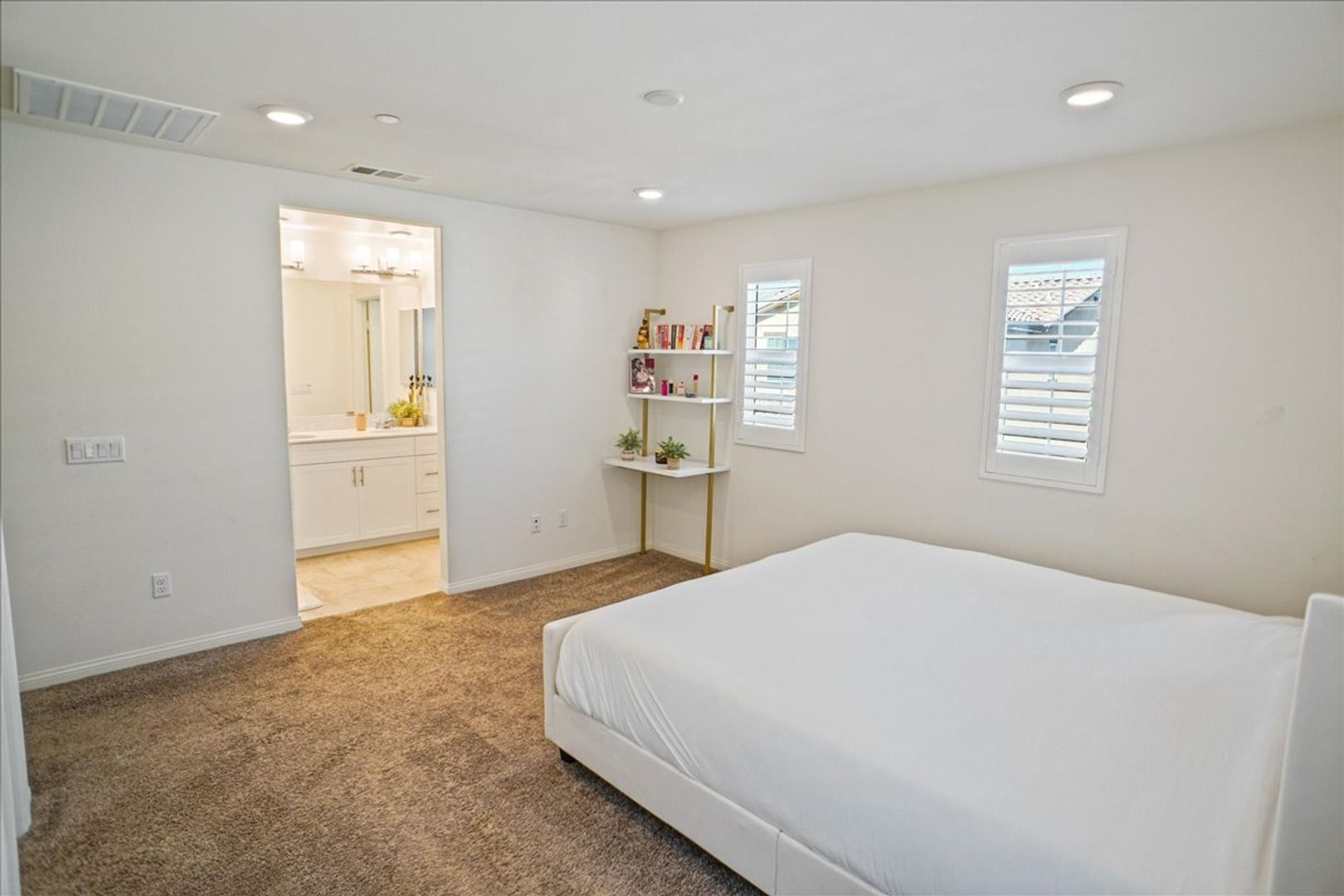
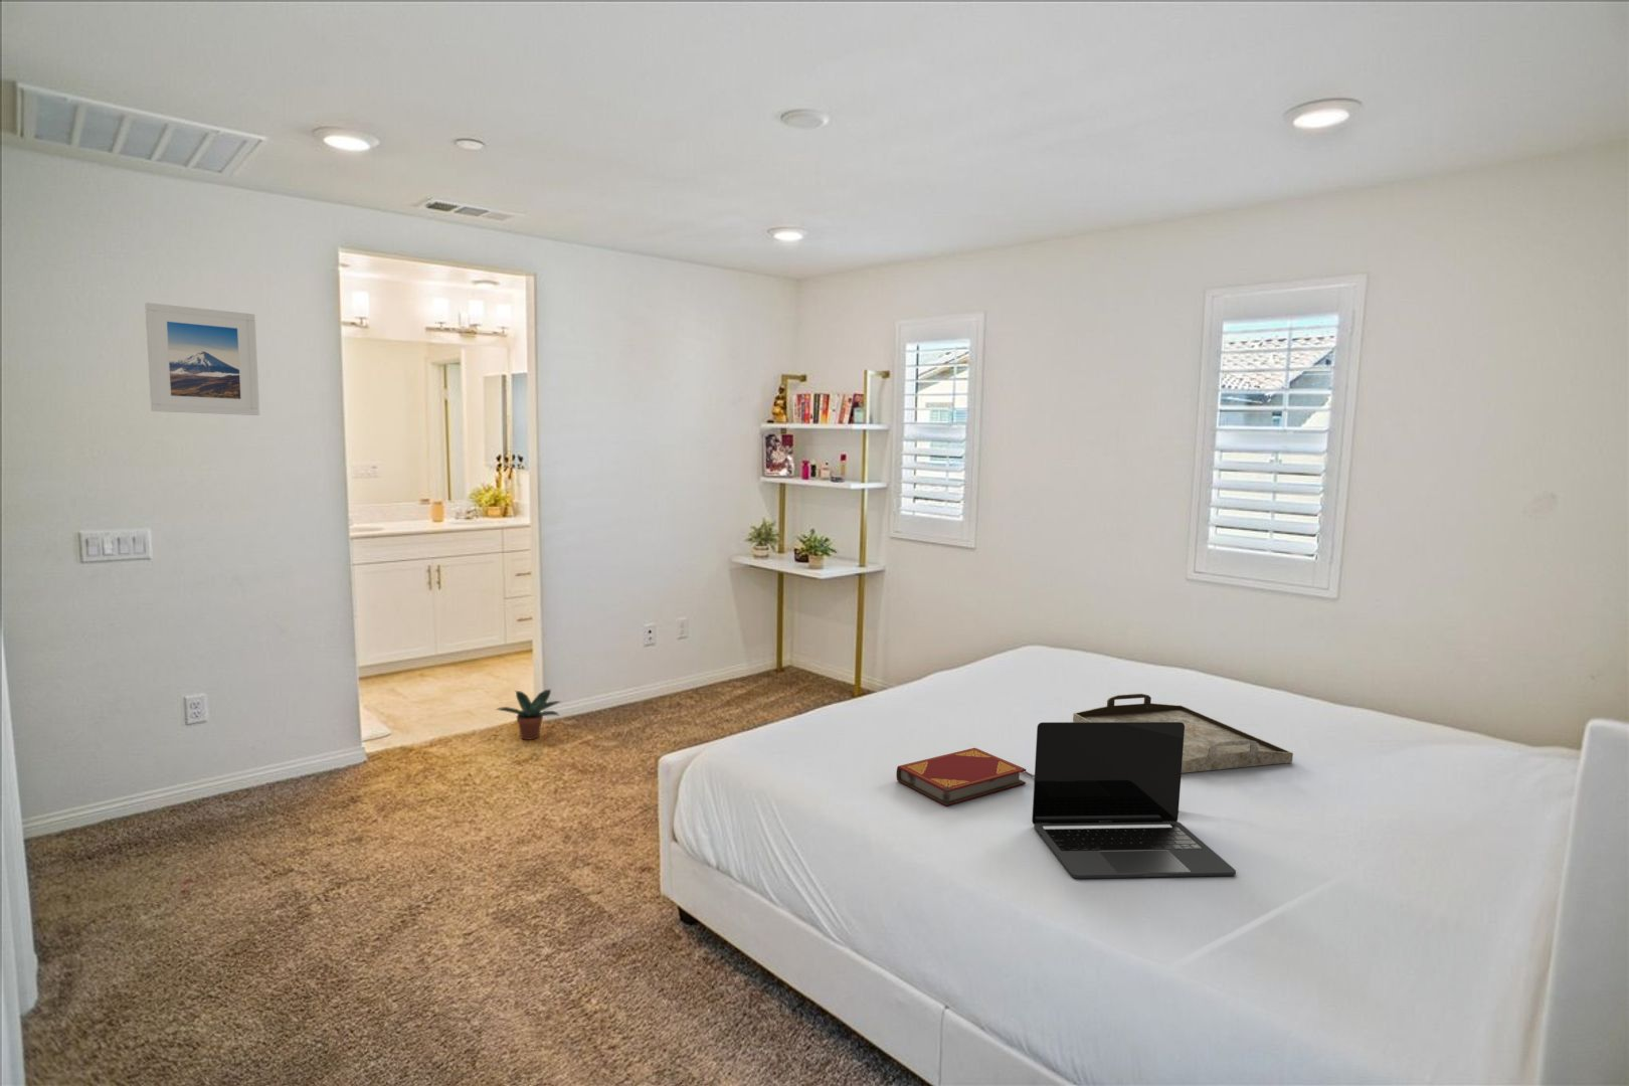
+ laptop (1131, 795)
+ serving tray (1177, 721)
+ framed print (204, 361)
+ potted plant (530, 711)
+ hardback book (960, 775)
